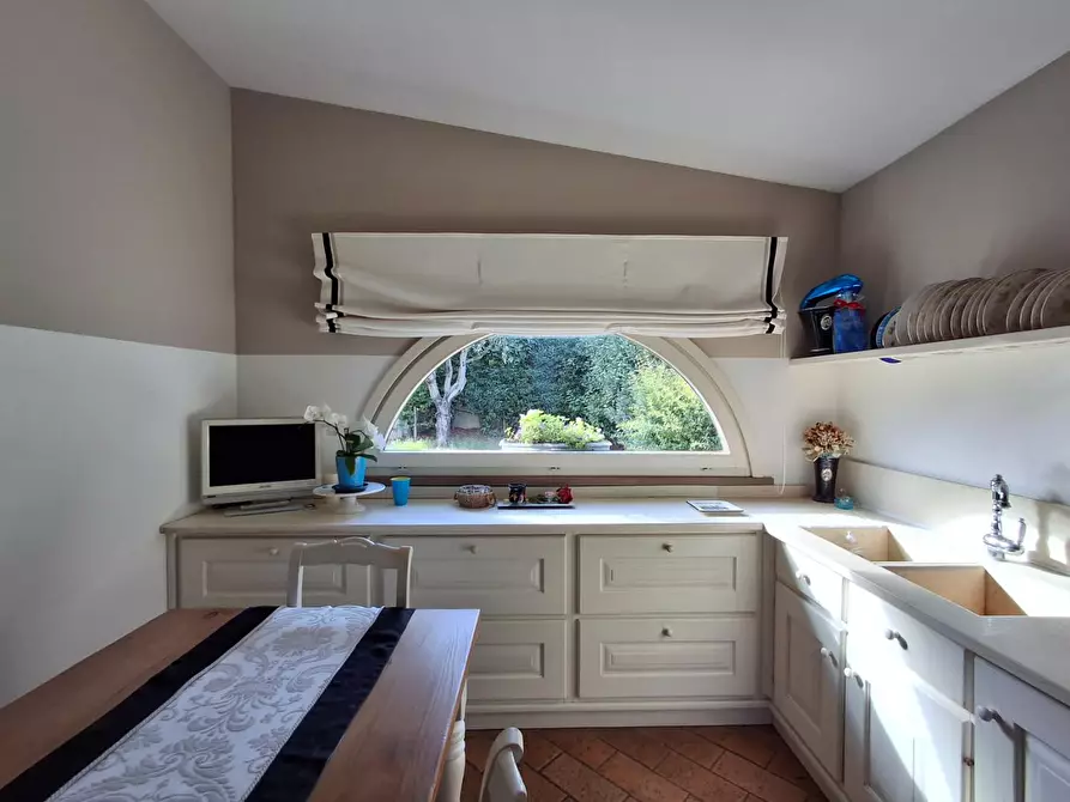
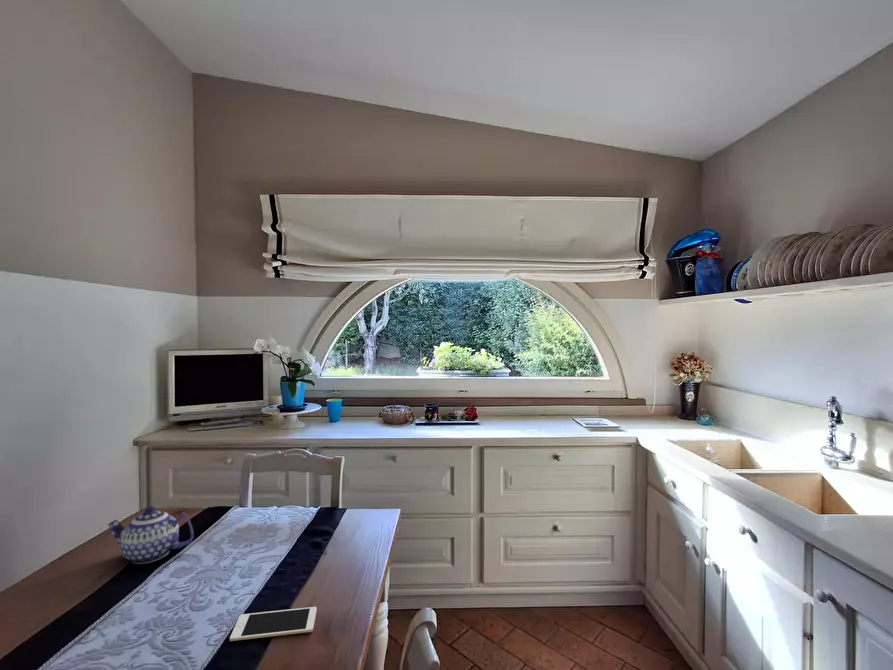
+ teapot (151, 531)
+ cell phone (275, 623)
